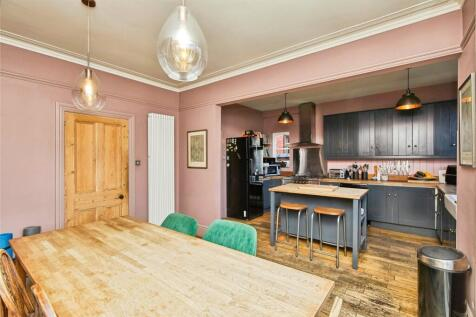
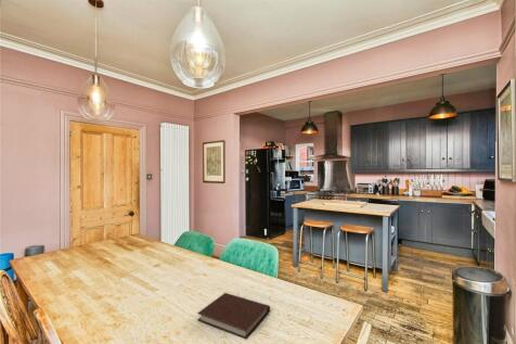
+ notebook (234, 311)
